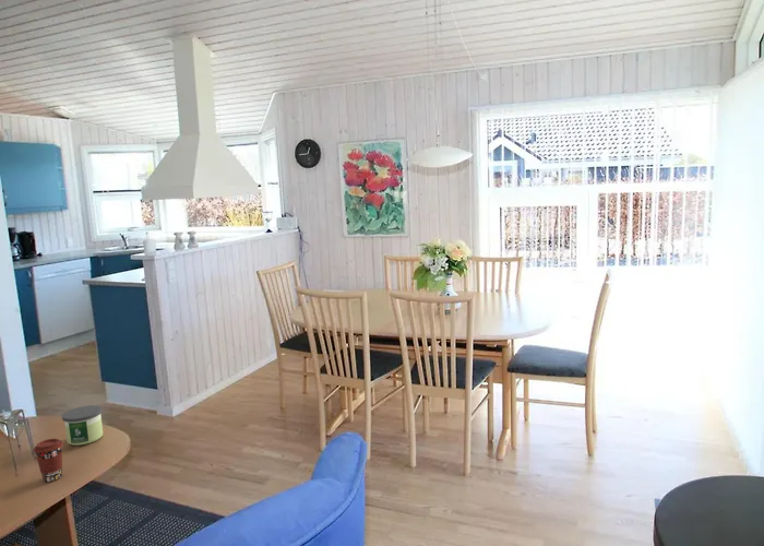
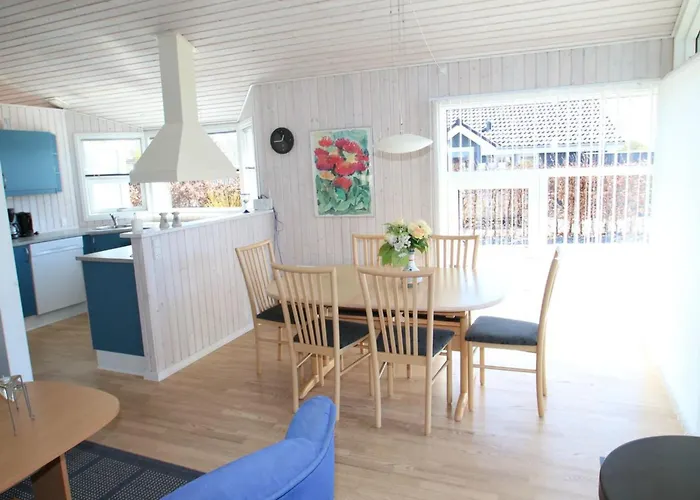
- coffee cup (50, 460)
- candle (83, 425)
